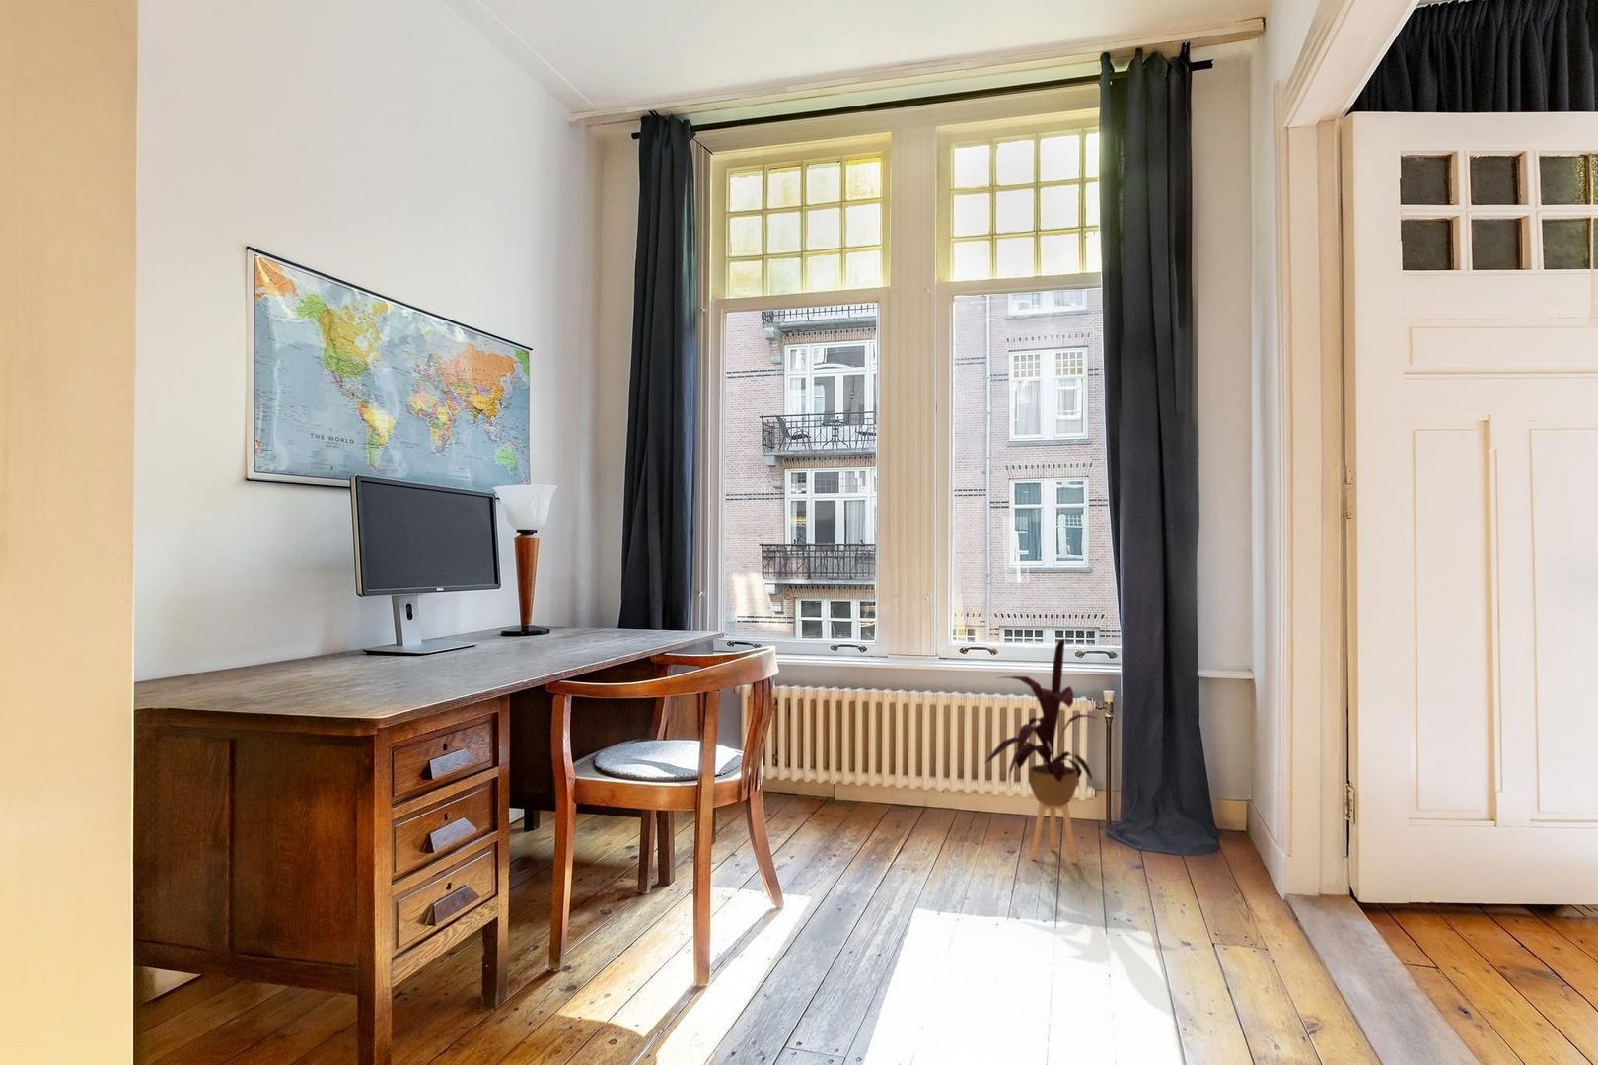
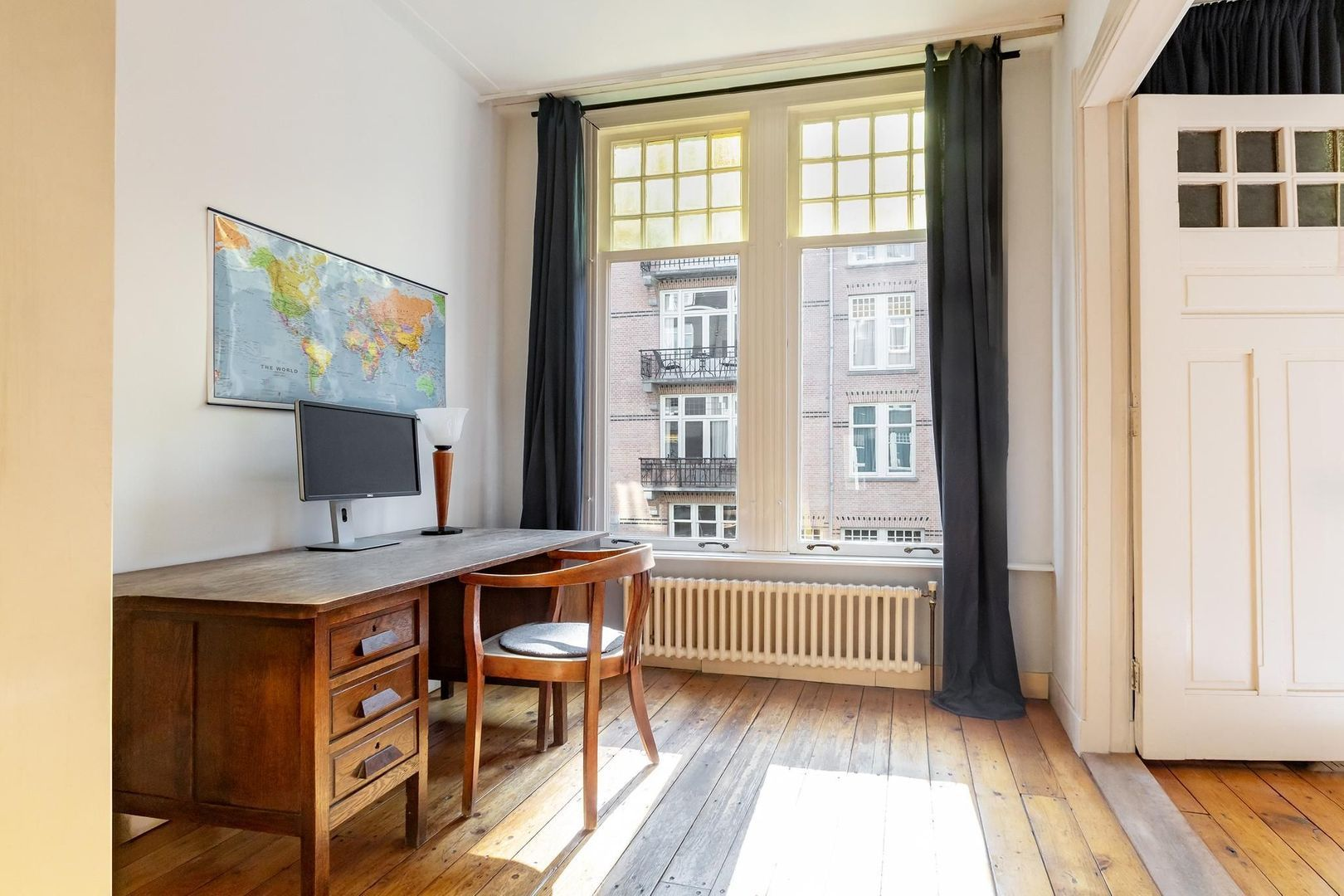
- house plant (1040, 746)
